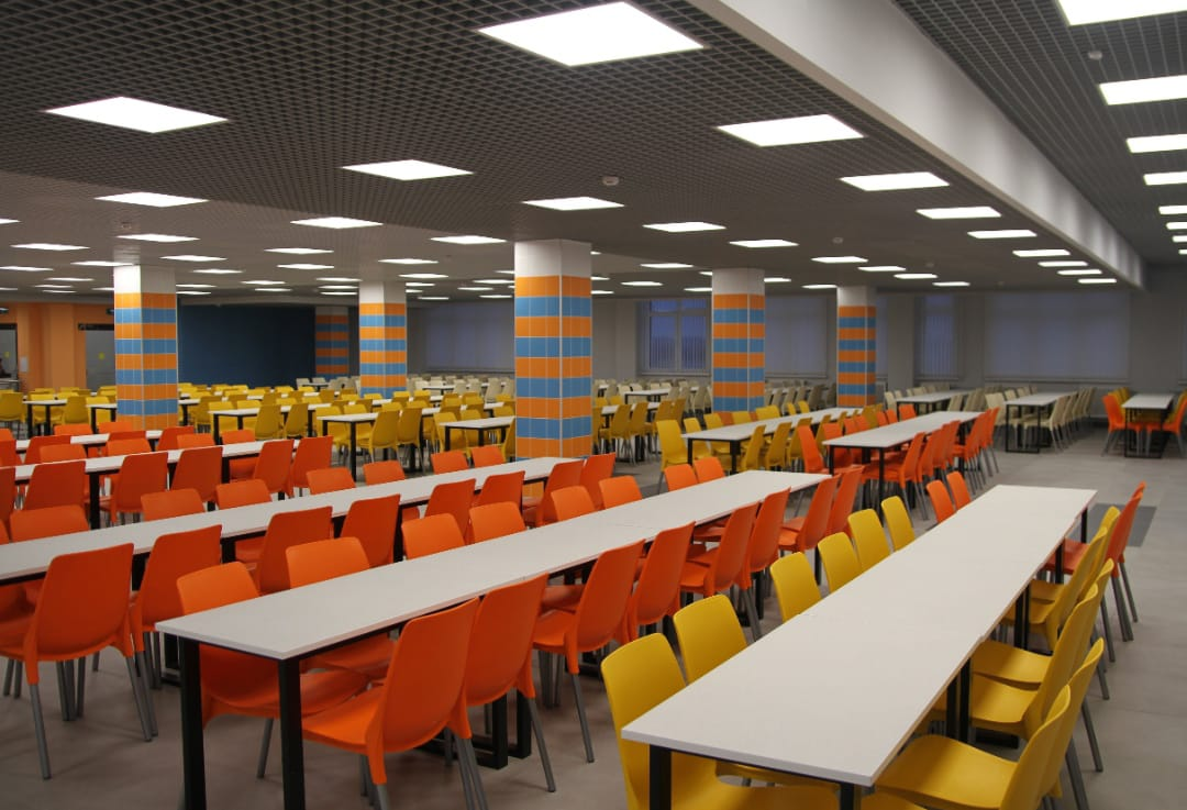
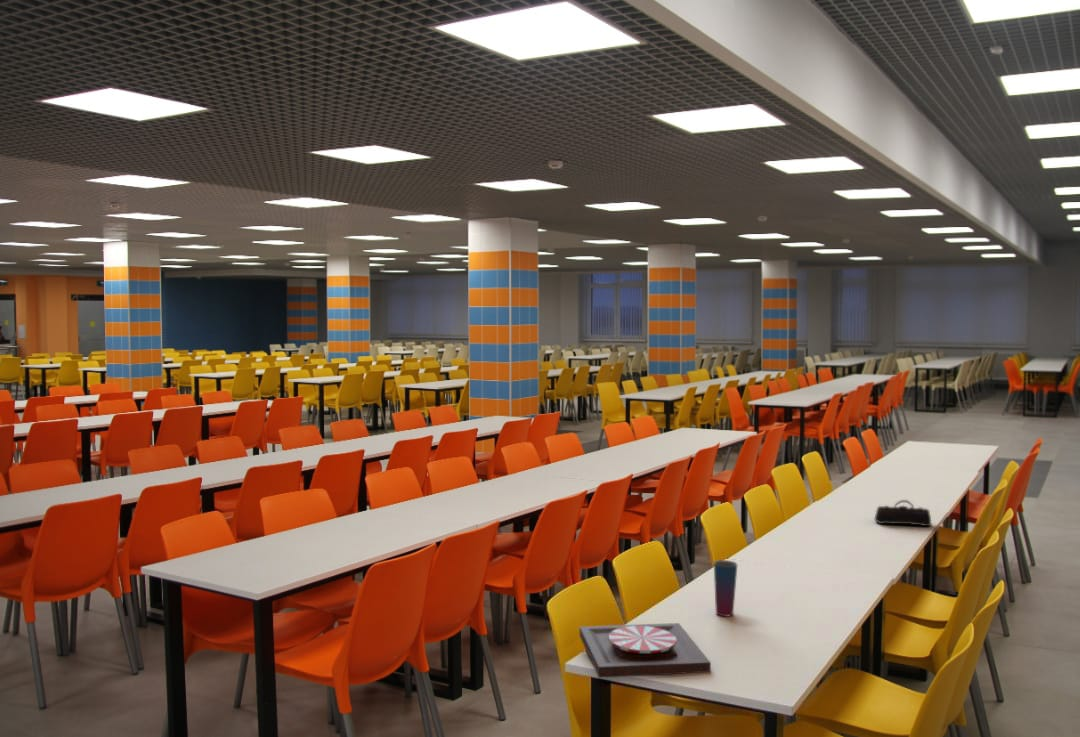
+ plate (641, 644)
+ pencil case (902, 512)
+ cup (725, 588)
